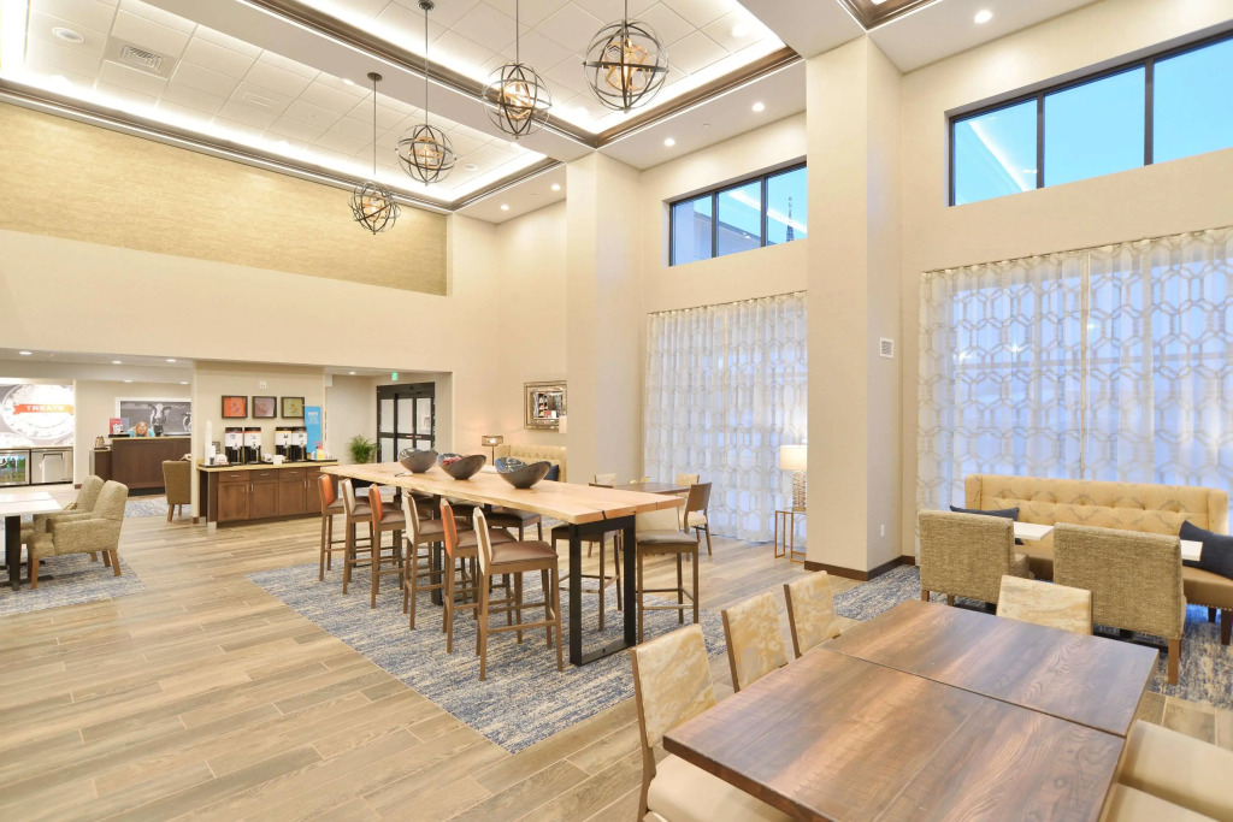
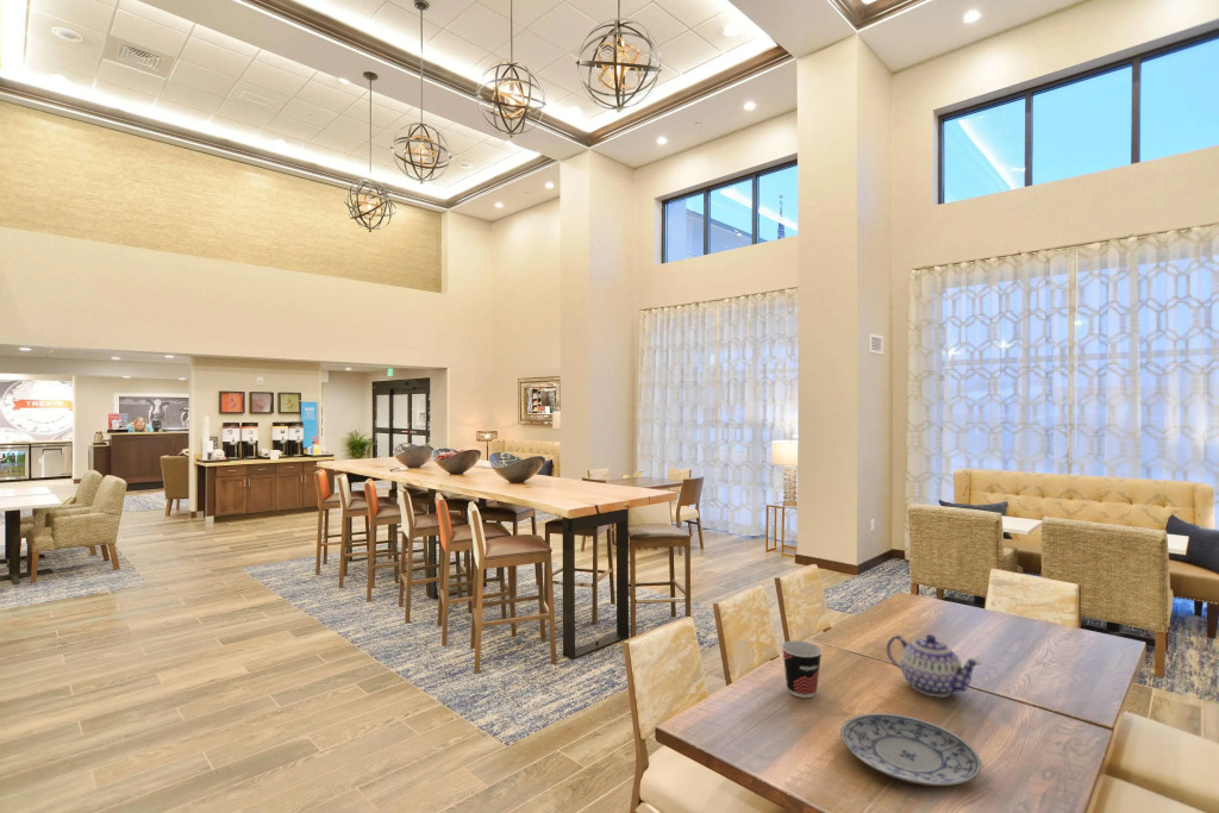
+ teapot (931, 662)
+ plate (907, 751)
+ cup (801, 669)
